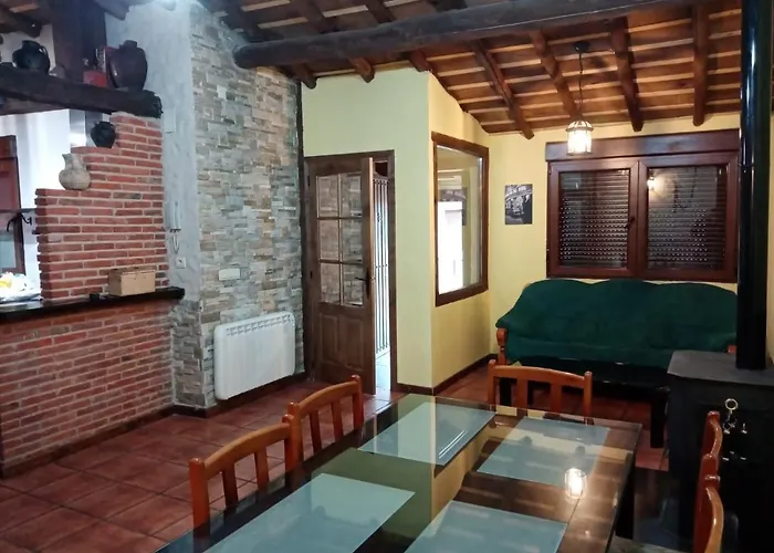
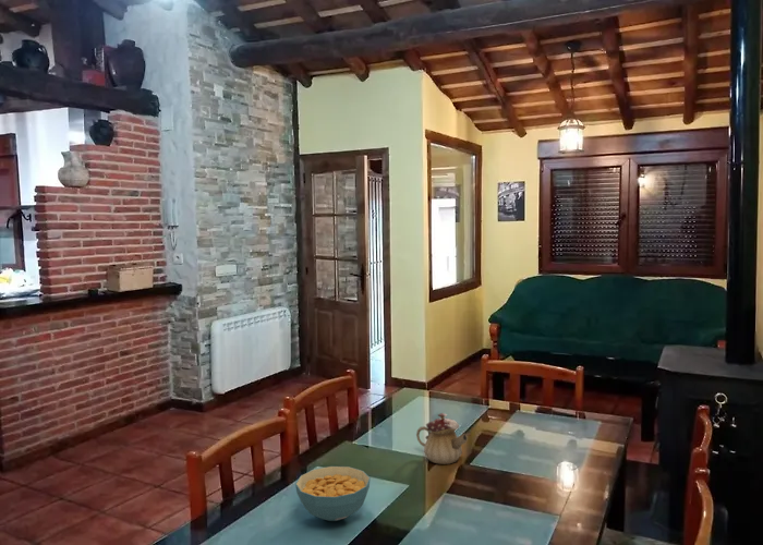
+ cereal bowl (334, 498)
+ teapot (440, 435)
